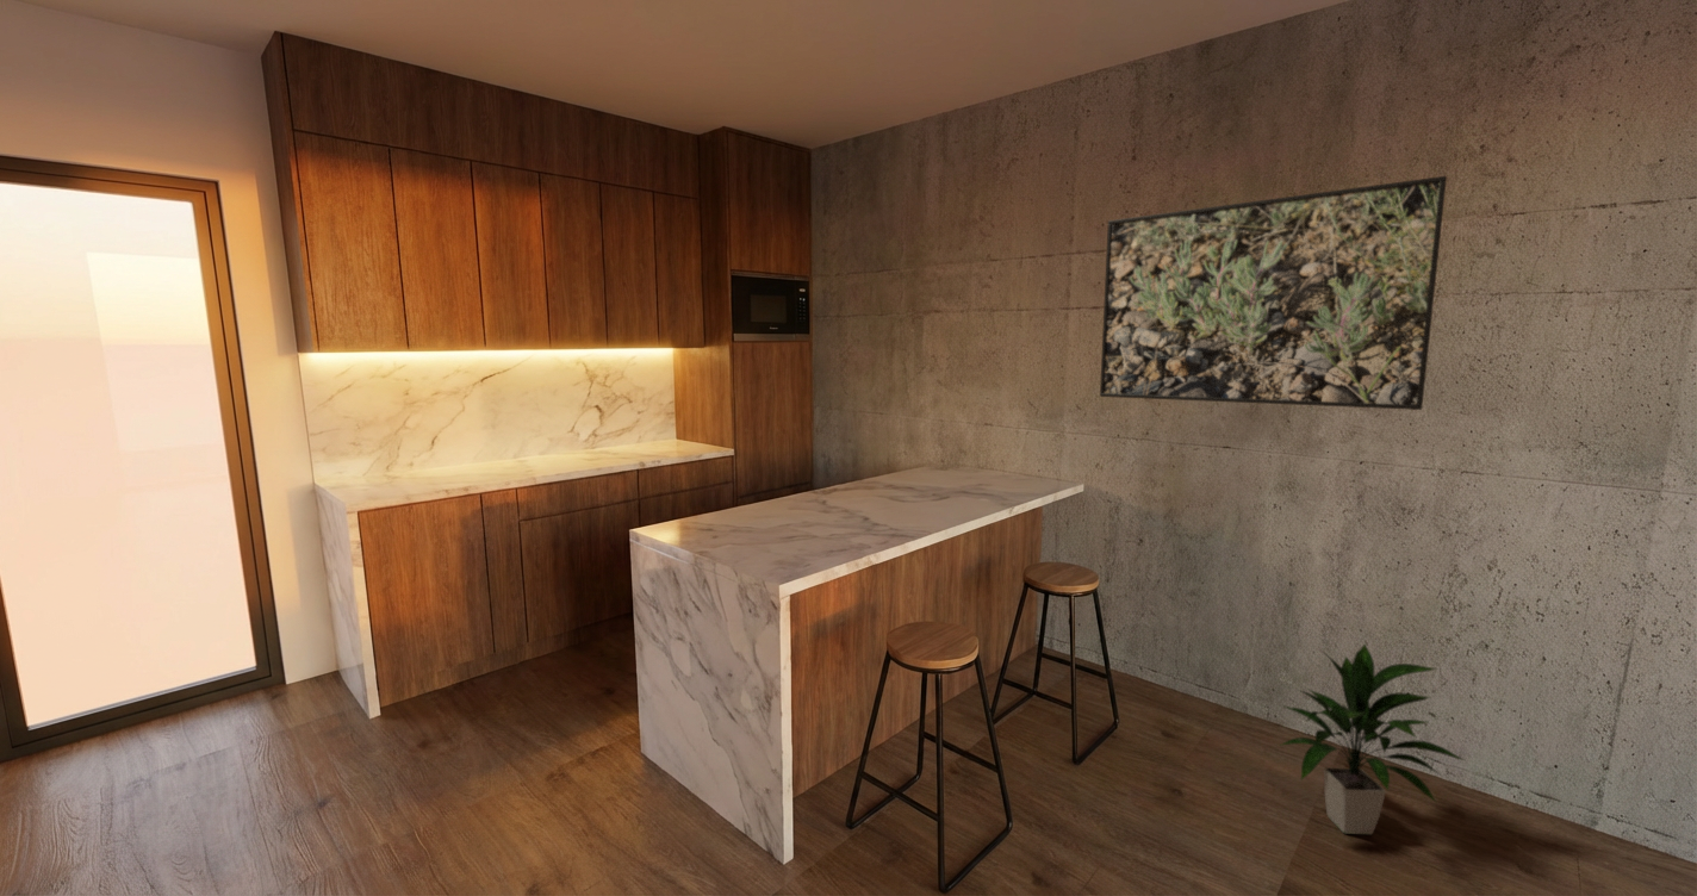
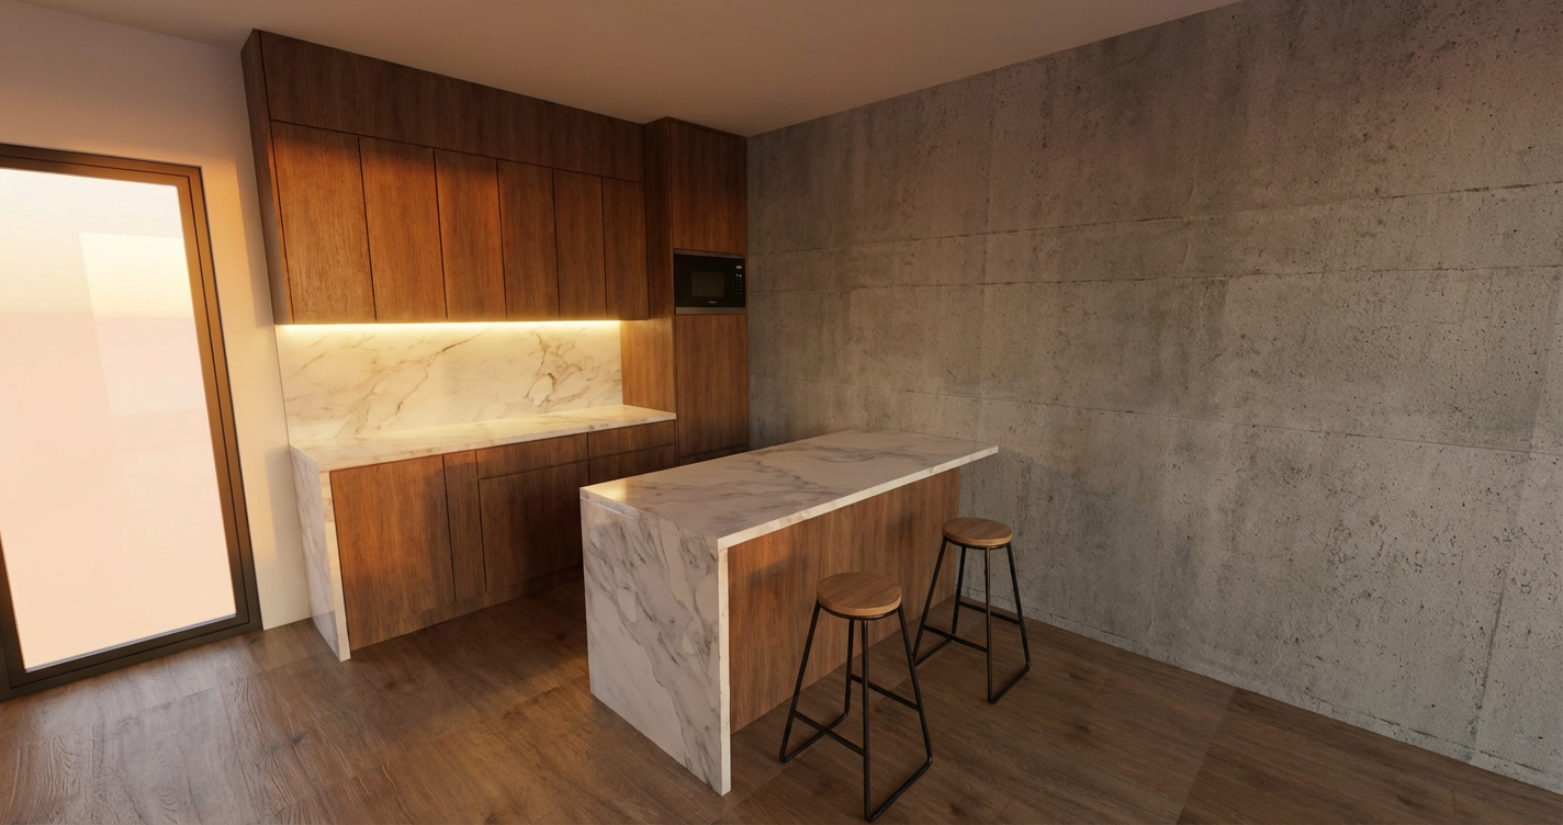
- indoor plant (1357, 734)
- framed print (1245, 304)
